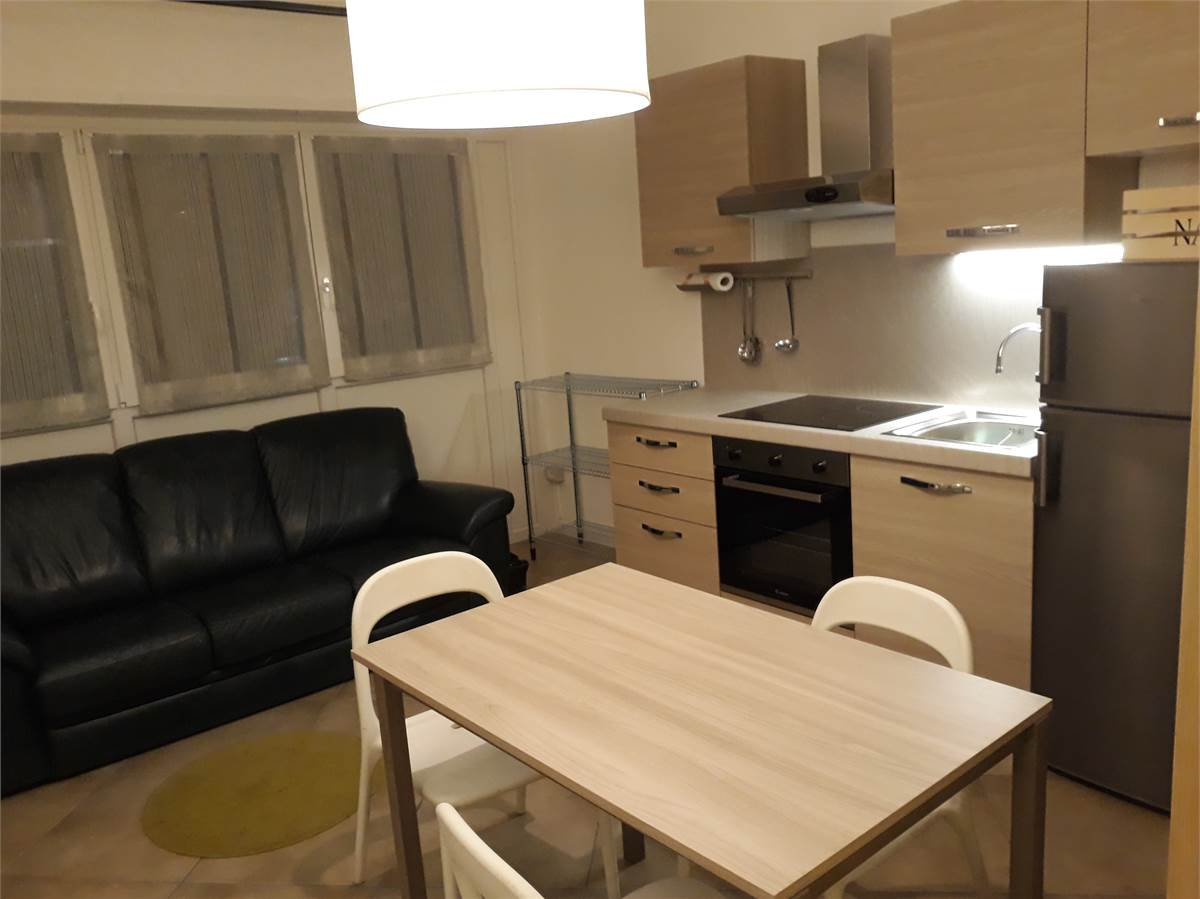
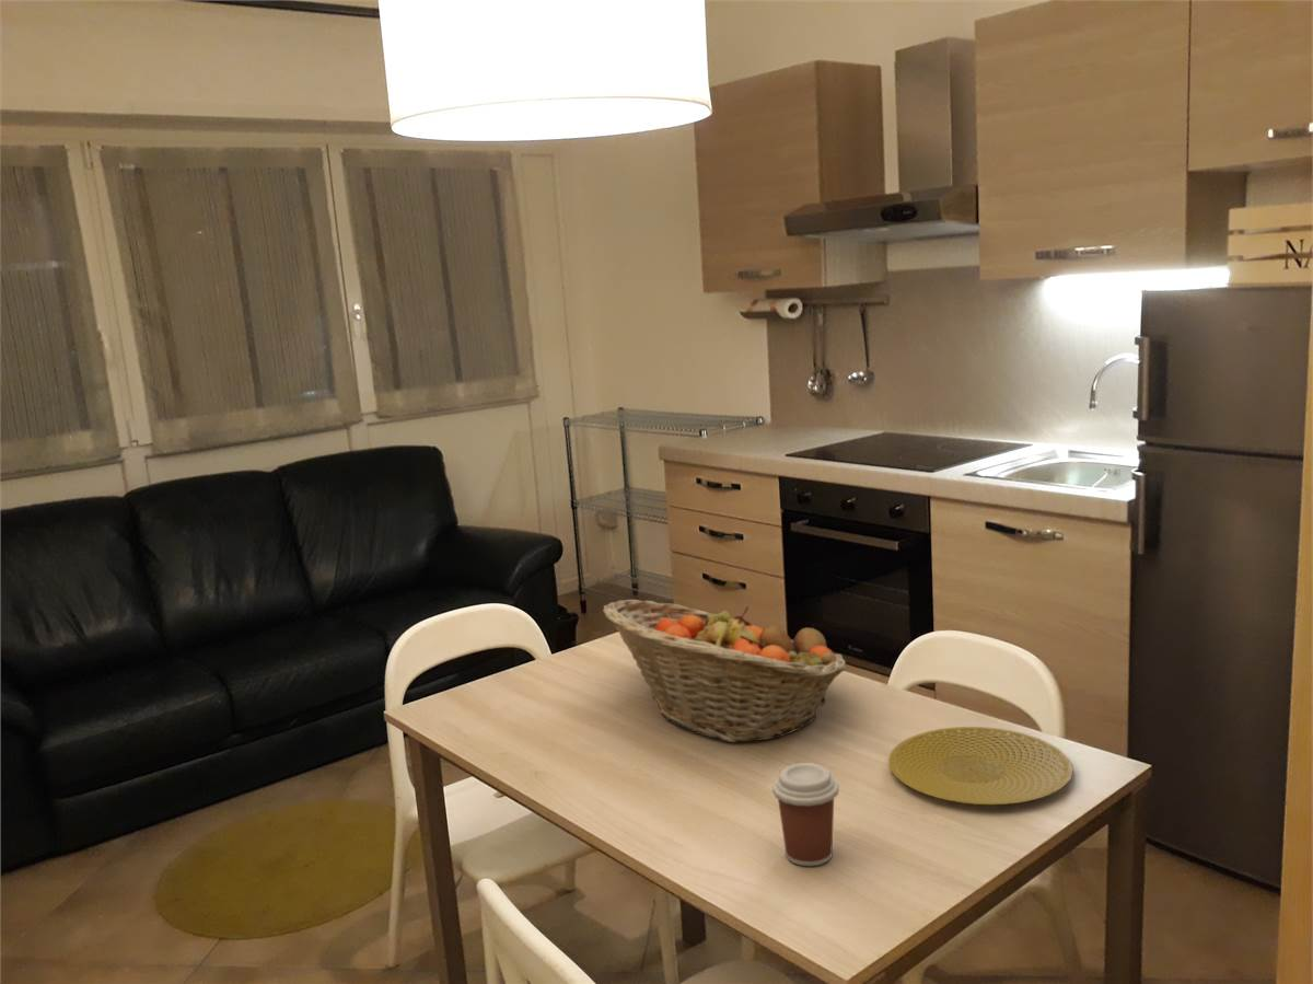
+ fruit basket (722, 655)
+ plate (978, 765)
+ coffee cup (806, 813)
